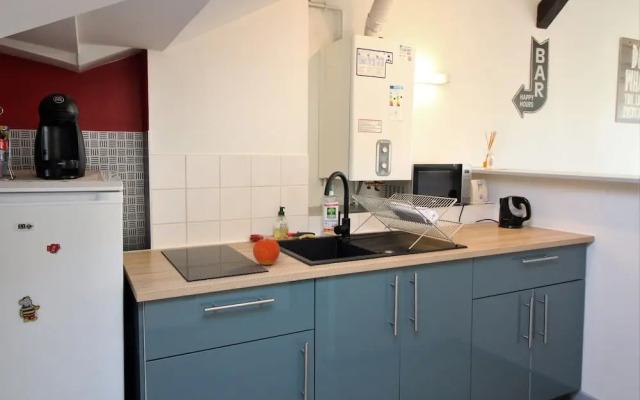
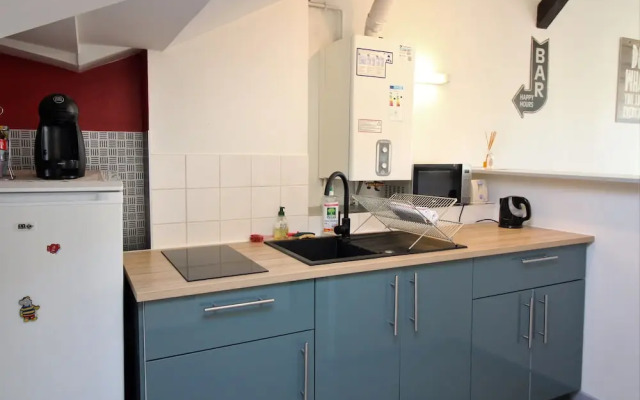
- fruit (266, 251)
